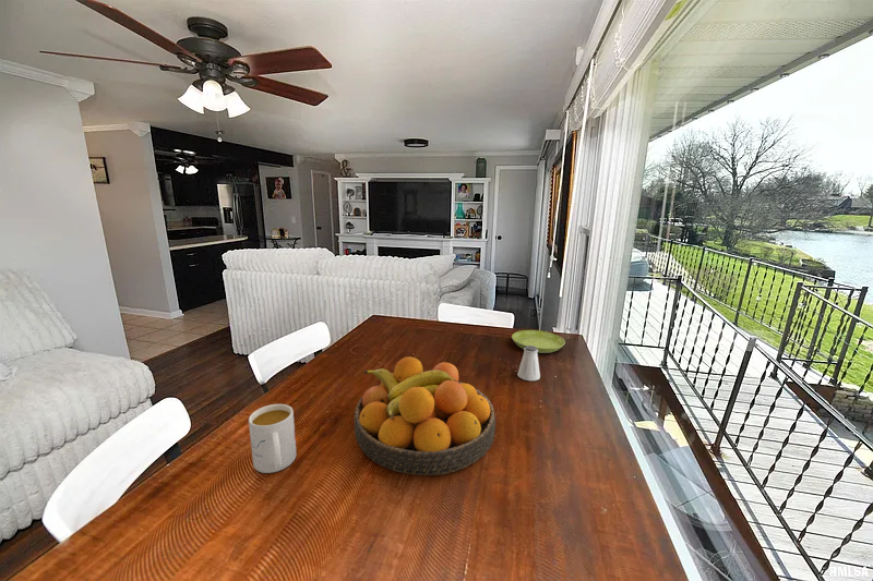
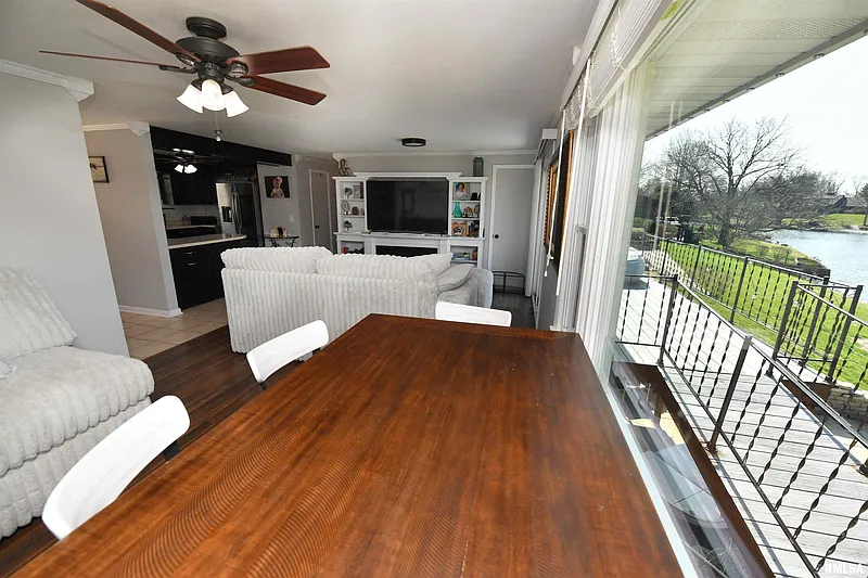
- saucer (537, 341)
- saltshaker (529, 361)
- fruit bowl (424, 399)
- mug (274, 441)
